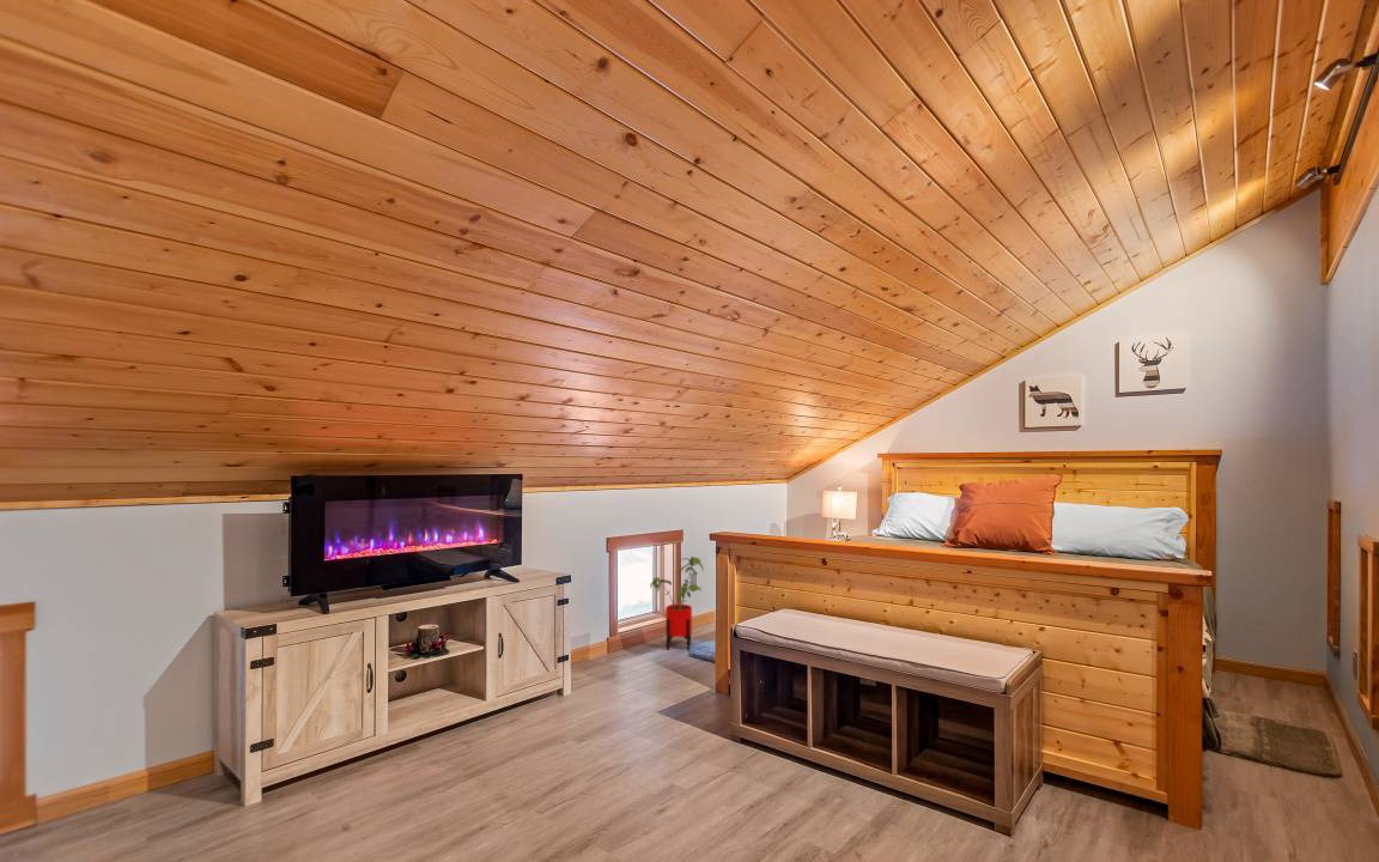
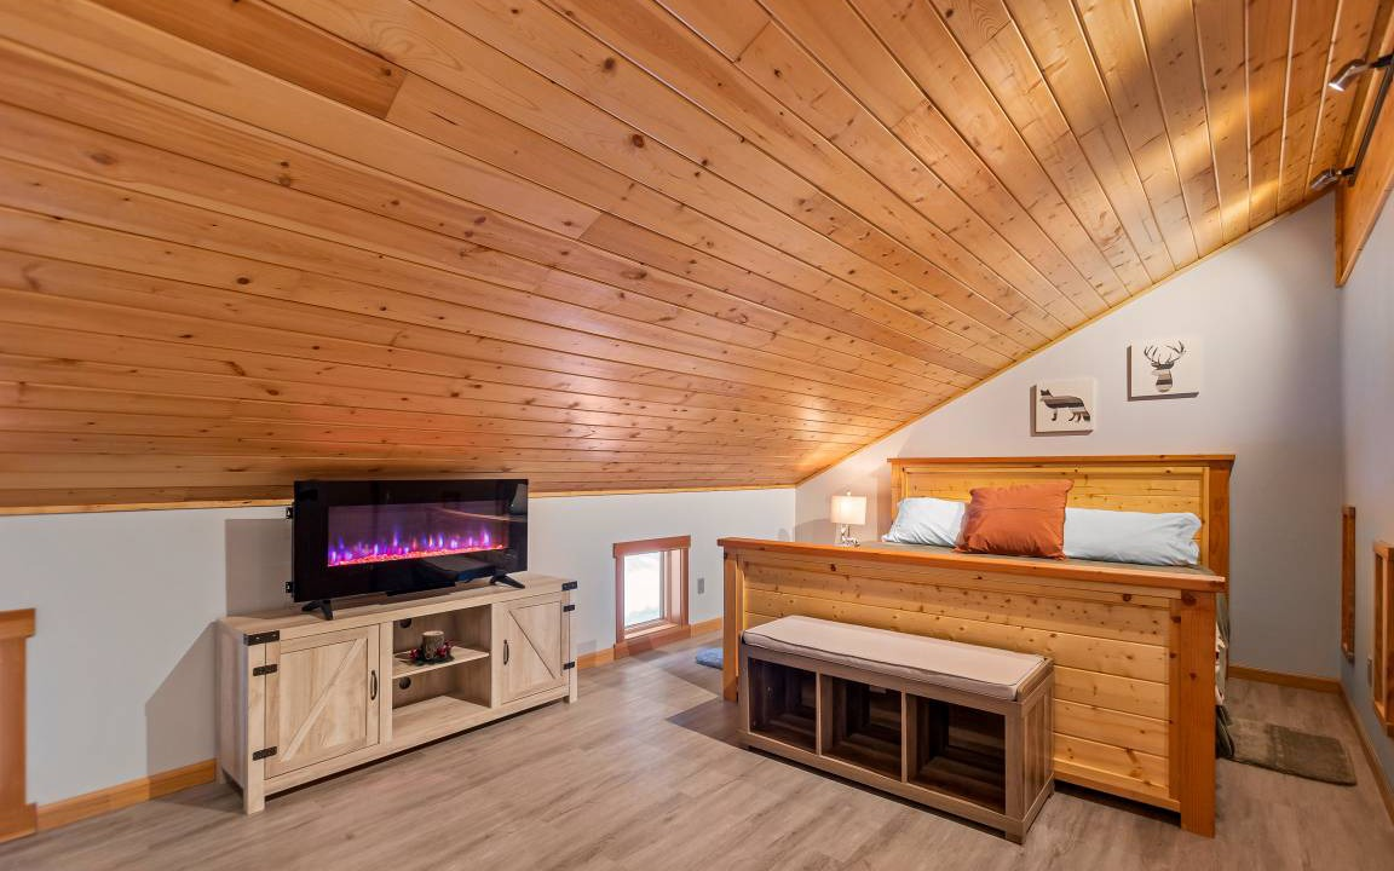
- house plant (682, 601)
